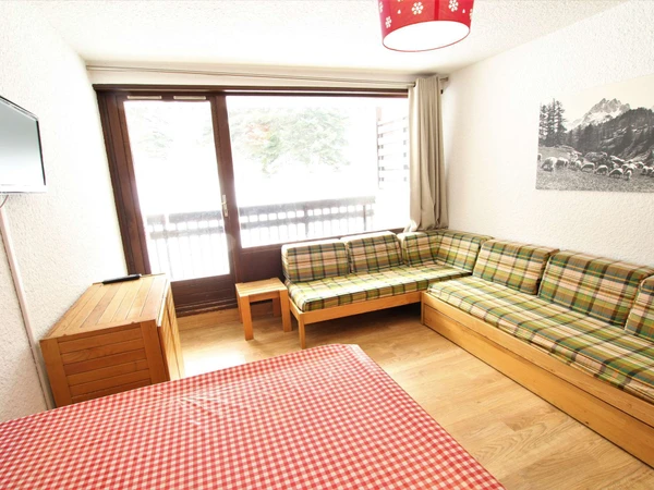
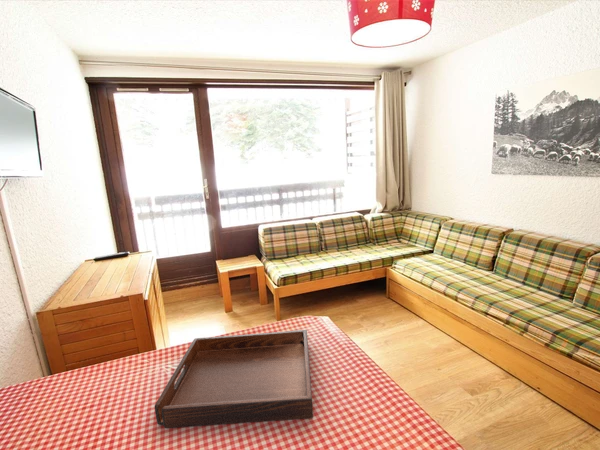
+ serving tray (243, 370)
